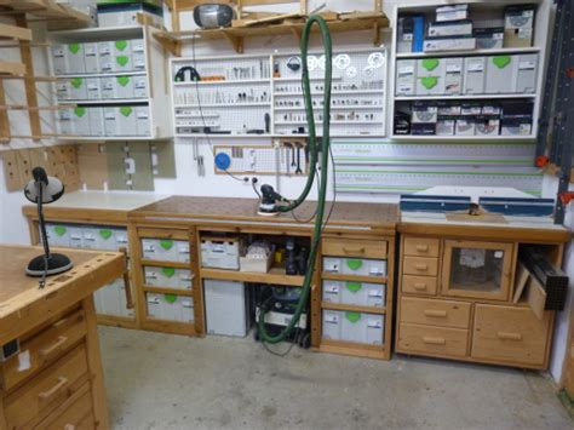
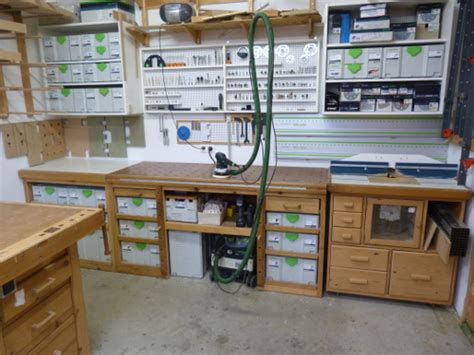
- desk lamp (44, 219)
